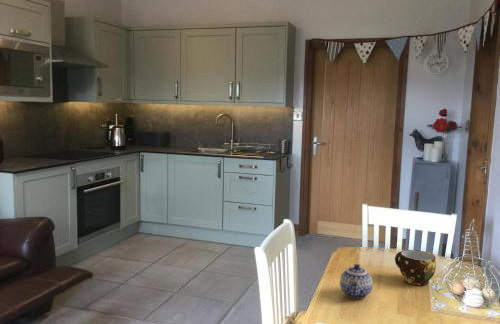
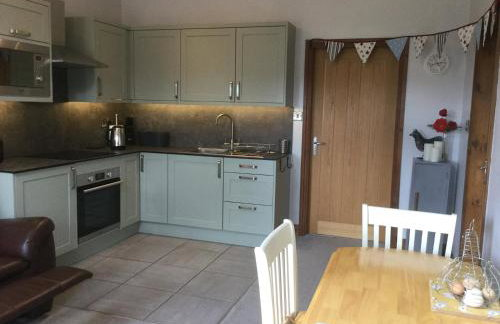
- teapot (356, 279)
- cup (414, 267)
